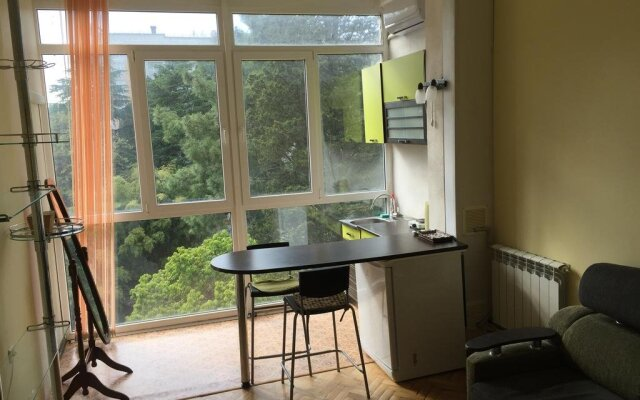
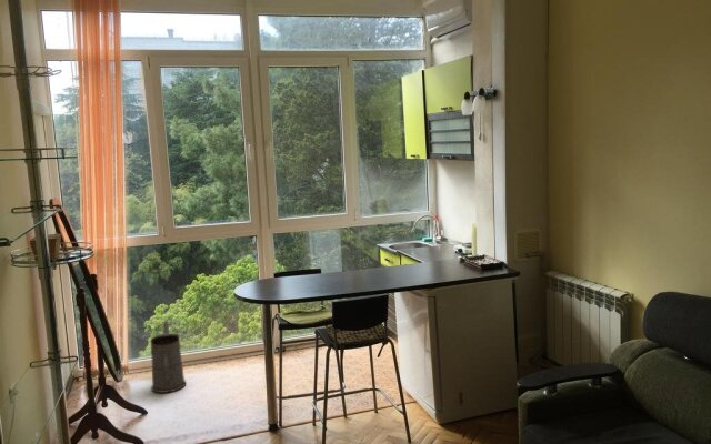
+ watering can (166, 351)
